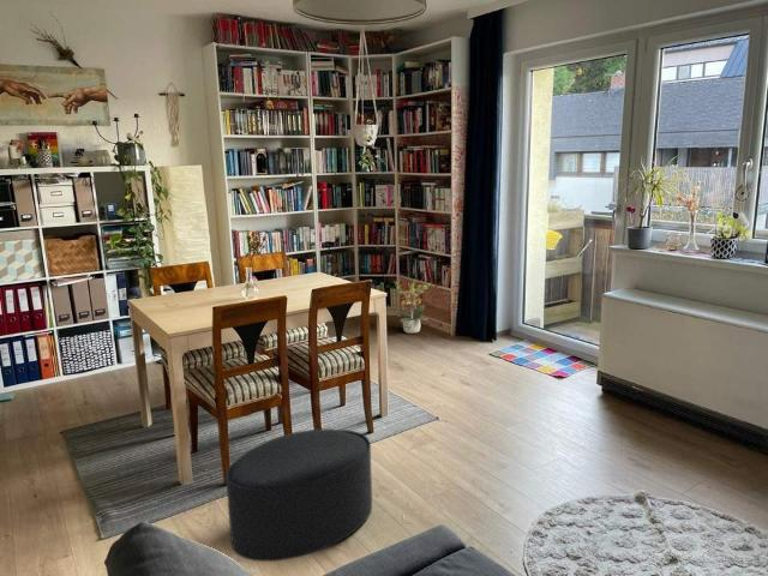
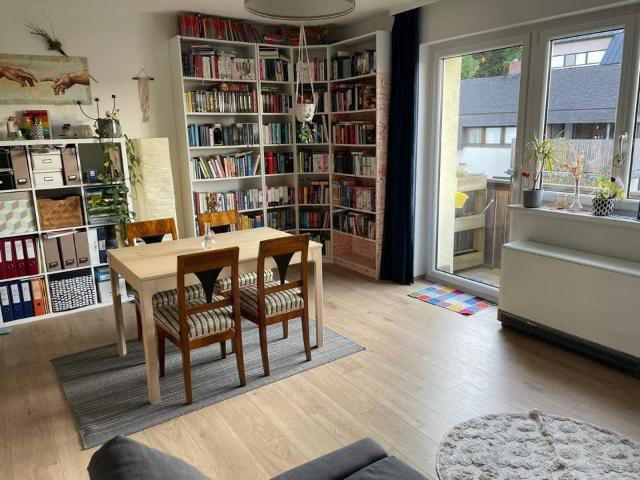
- potted plant (412, 306)
- ottoman (302, 486)
